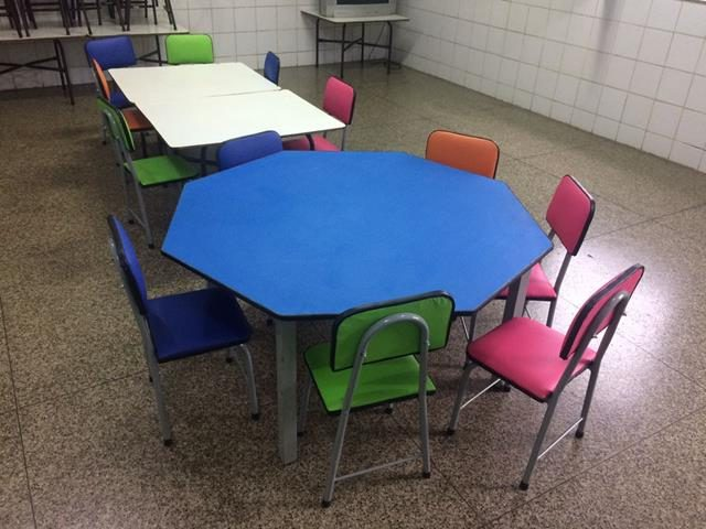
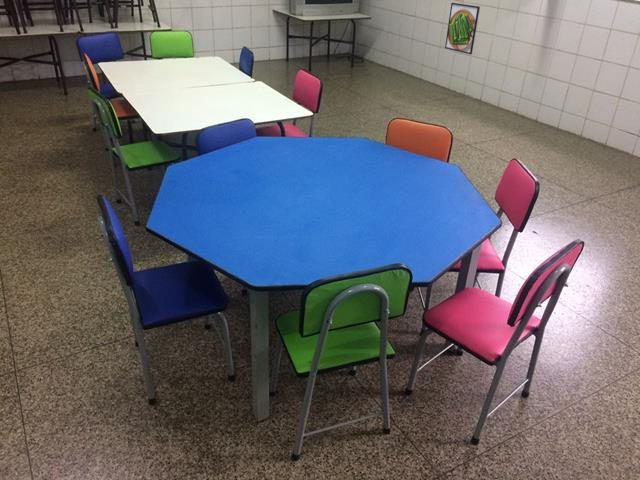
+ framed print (461, 28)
